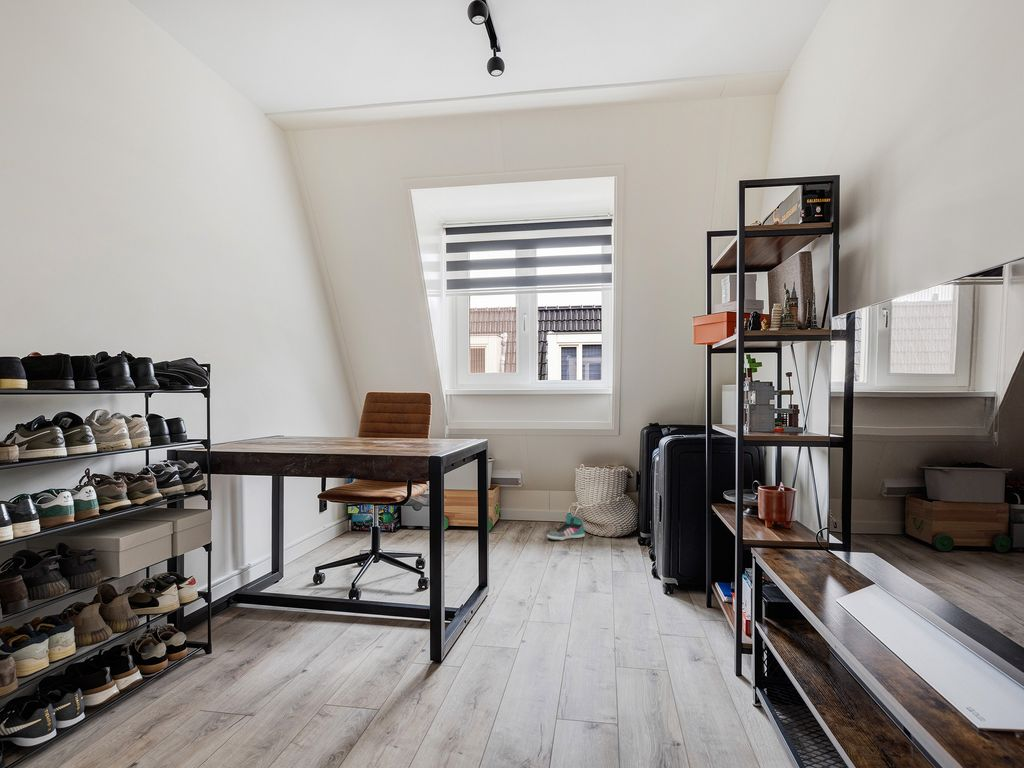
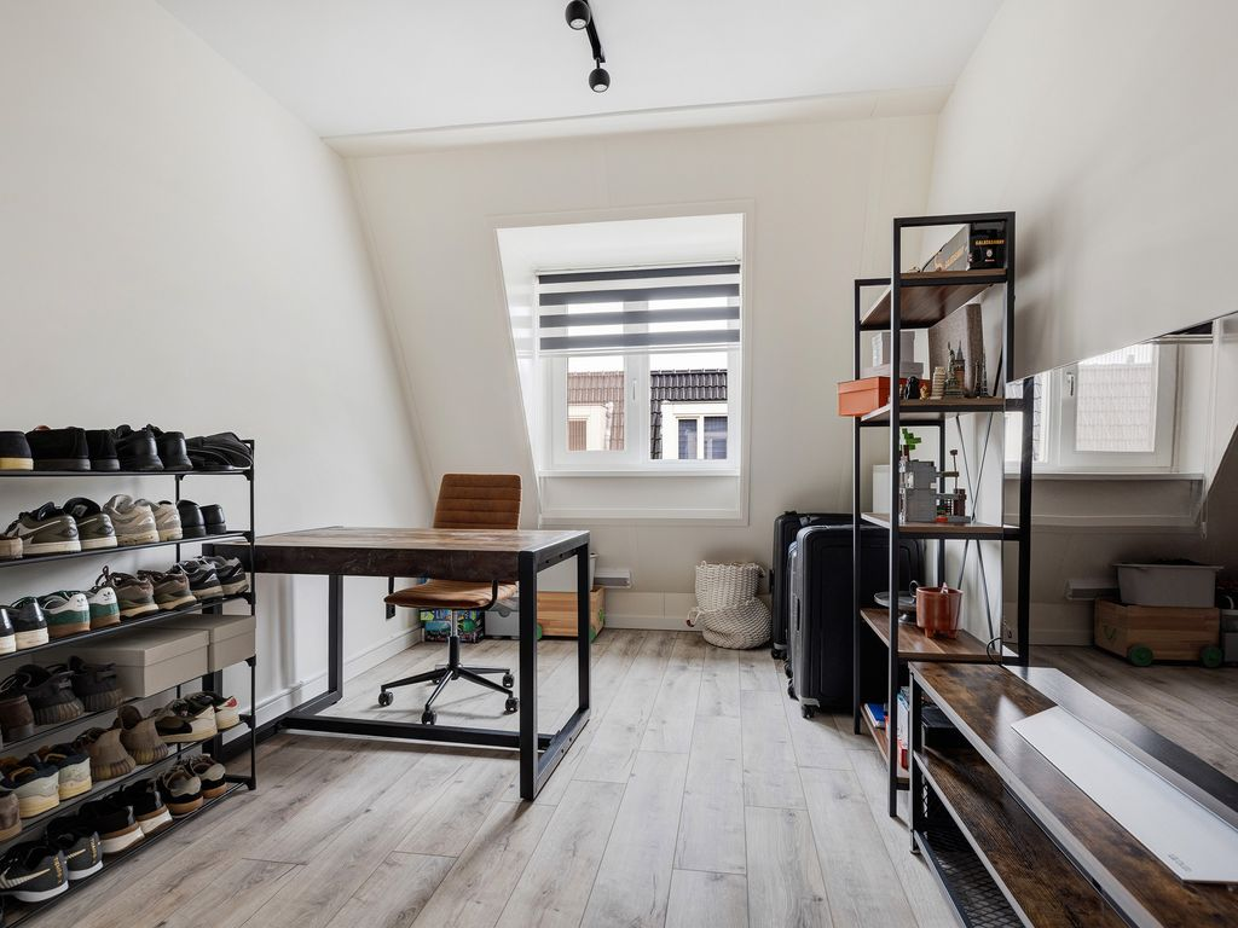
- sneaker (566, 525)
